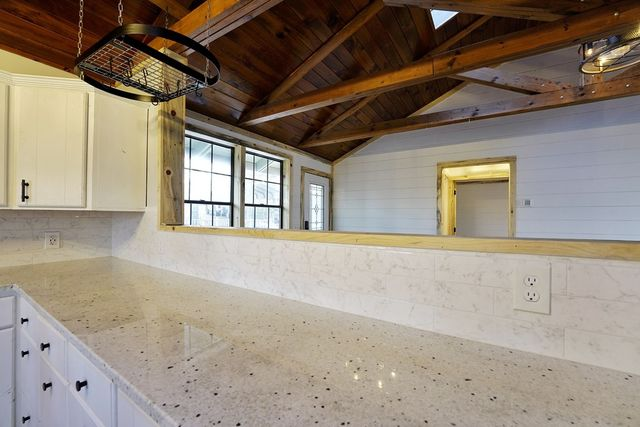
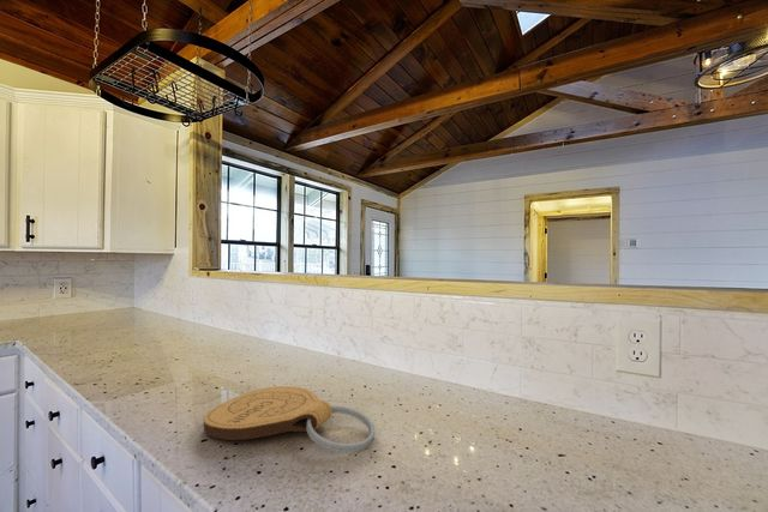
+ key chain (293, 412)
